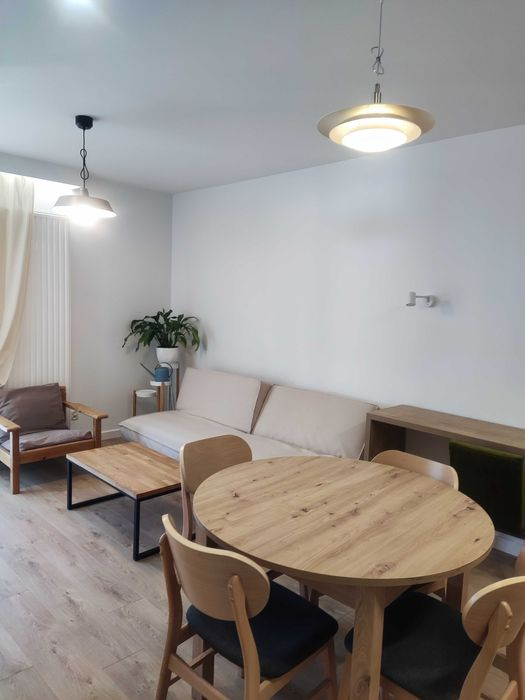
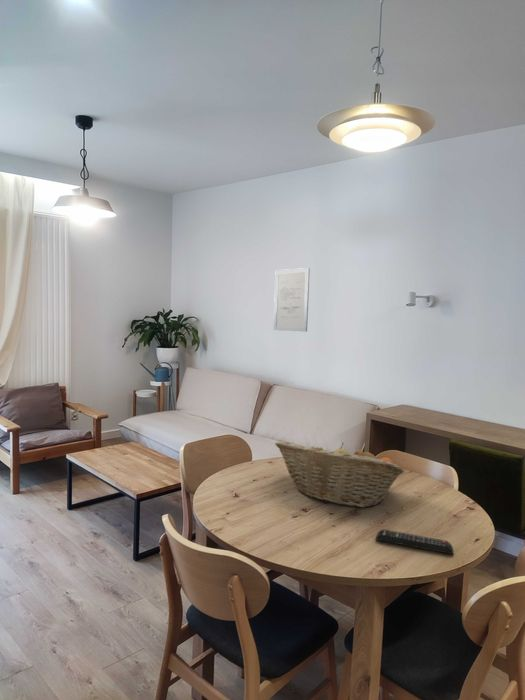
+ fruit basket (336, 466)
+ remote control (413, 541)
+ wall art (290, 300)
